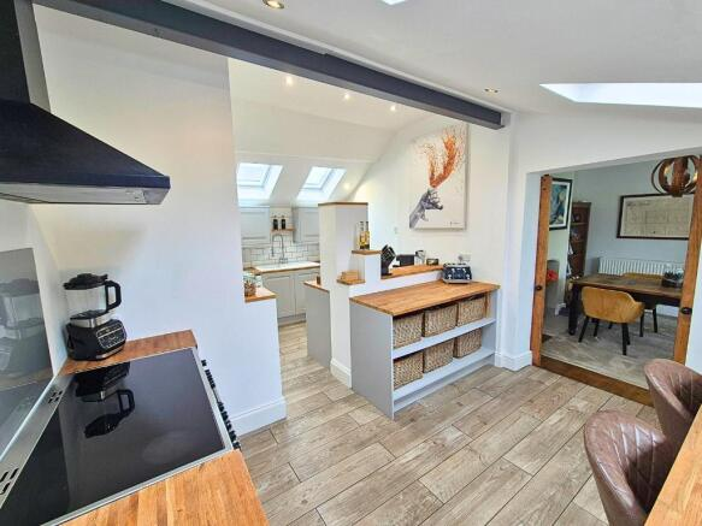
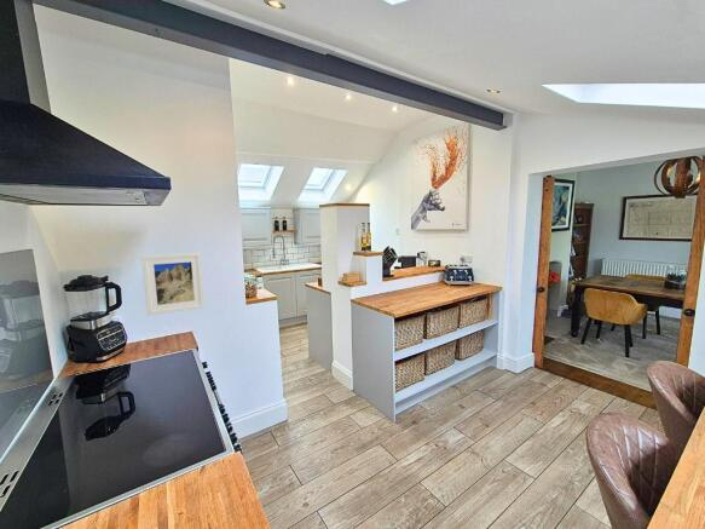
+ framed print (174, 282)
